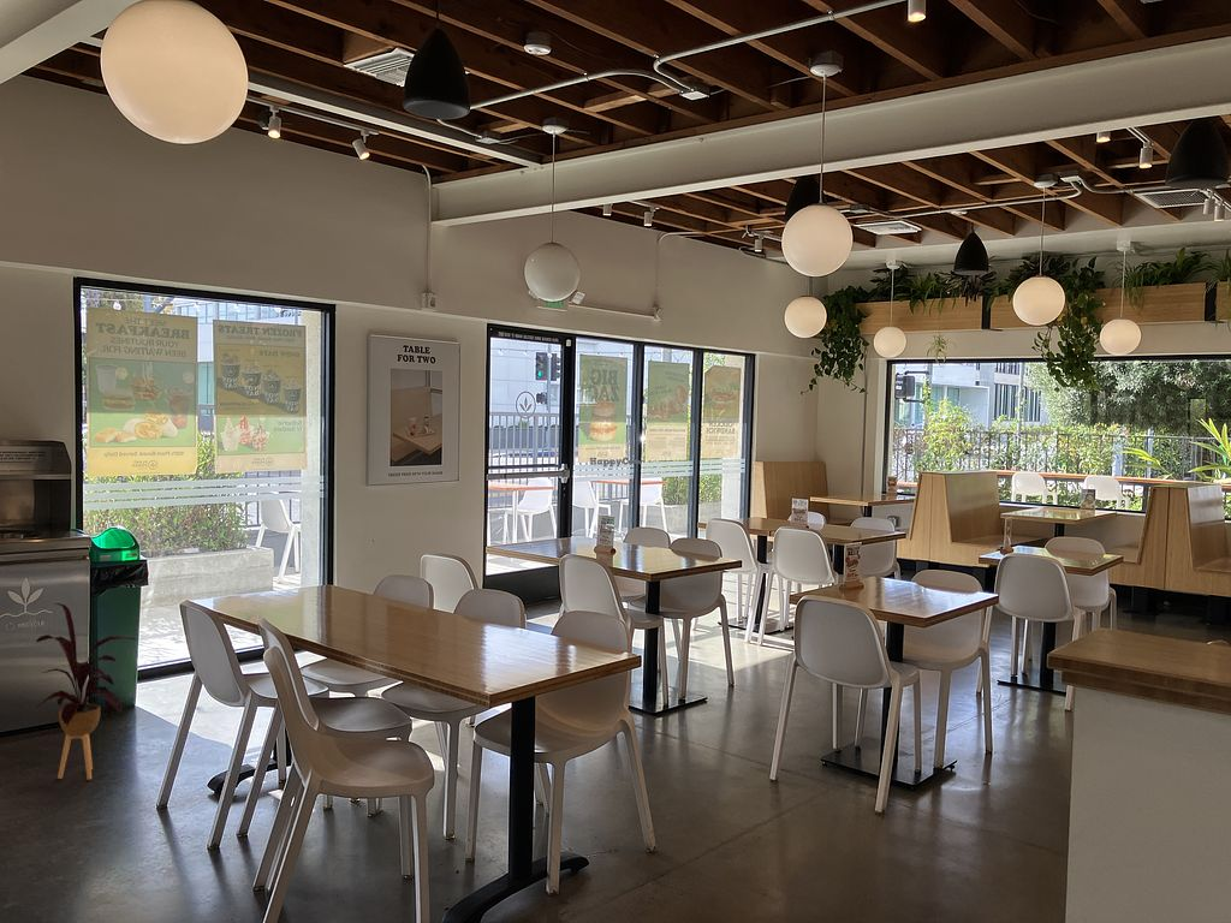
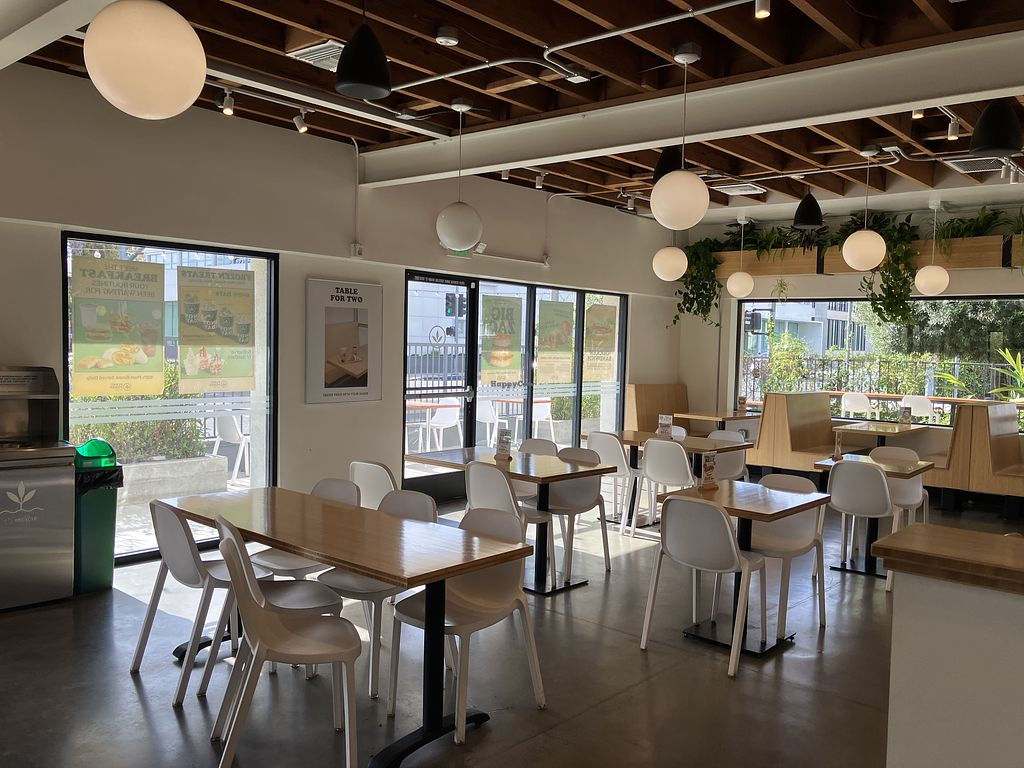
- house plant (85, 687)
